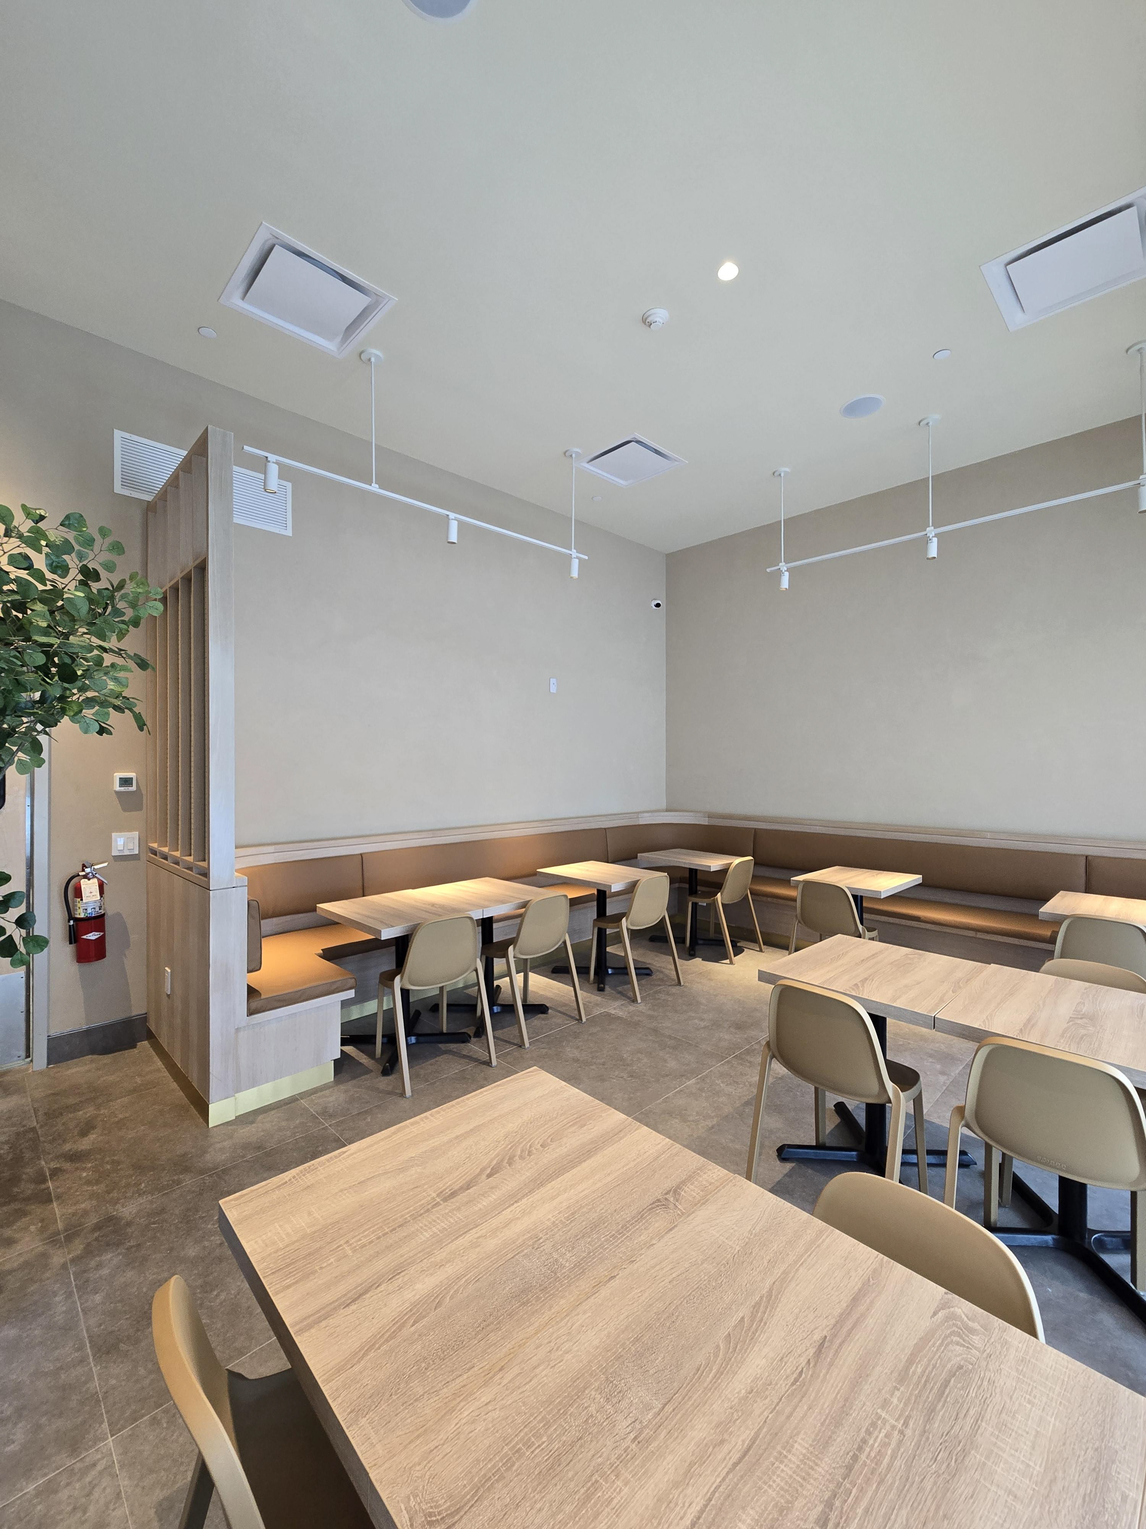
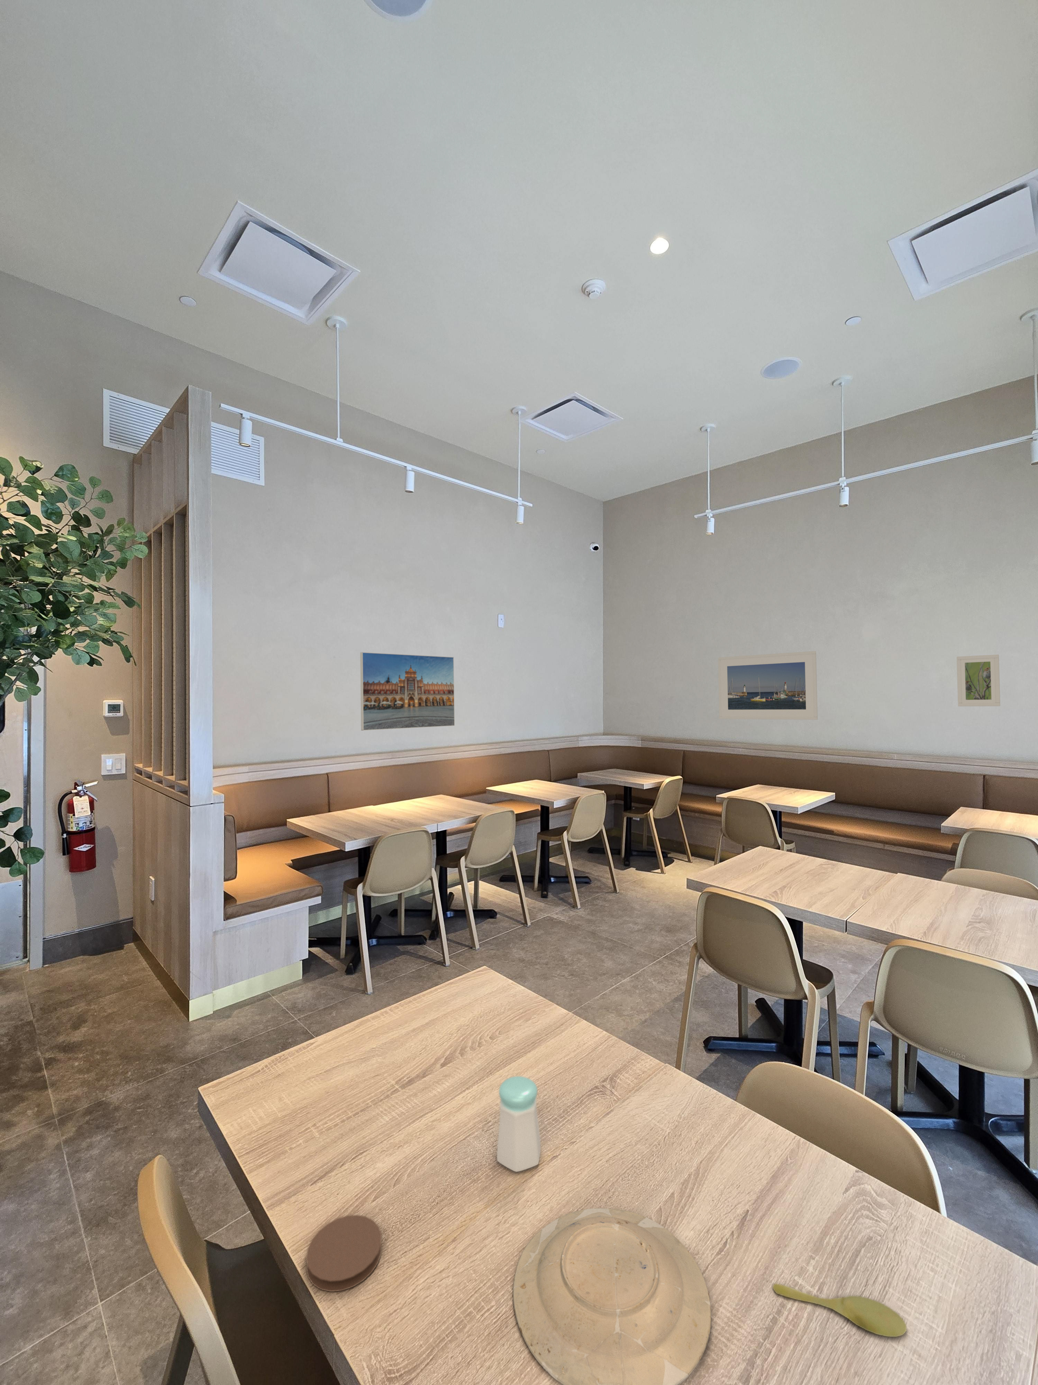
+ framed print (410, 691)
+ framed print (765, 687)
+ coaster (345, 1251)
+ plate (609, 1277)
+ spoon (837, 1304)
+ salt shaker (518, 1121)
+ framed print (978, 681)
